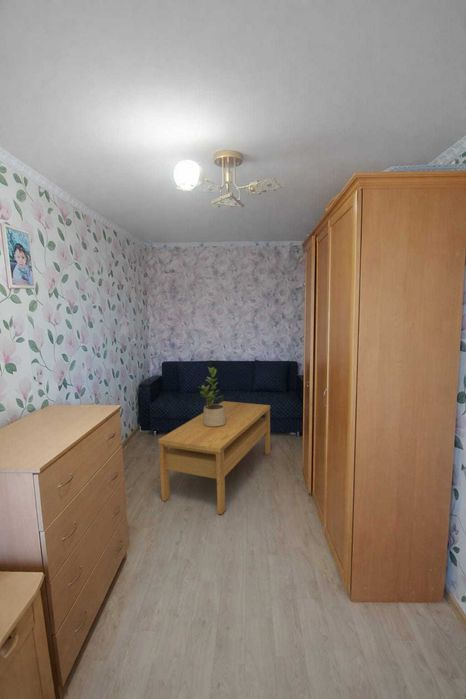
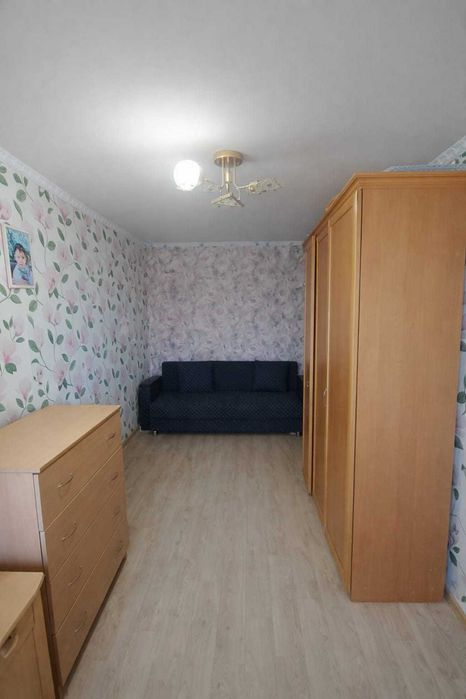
- potted plant (212, 396)
- coffee table (222, 446)
